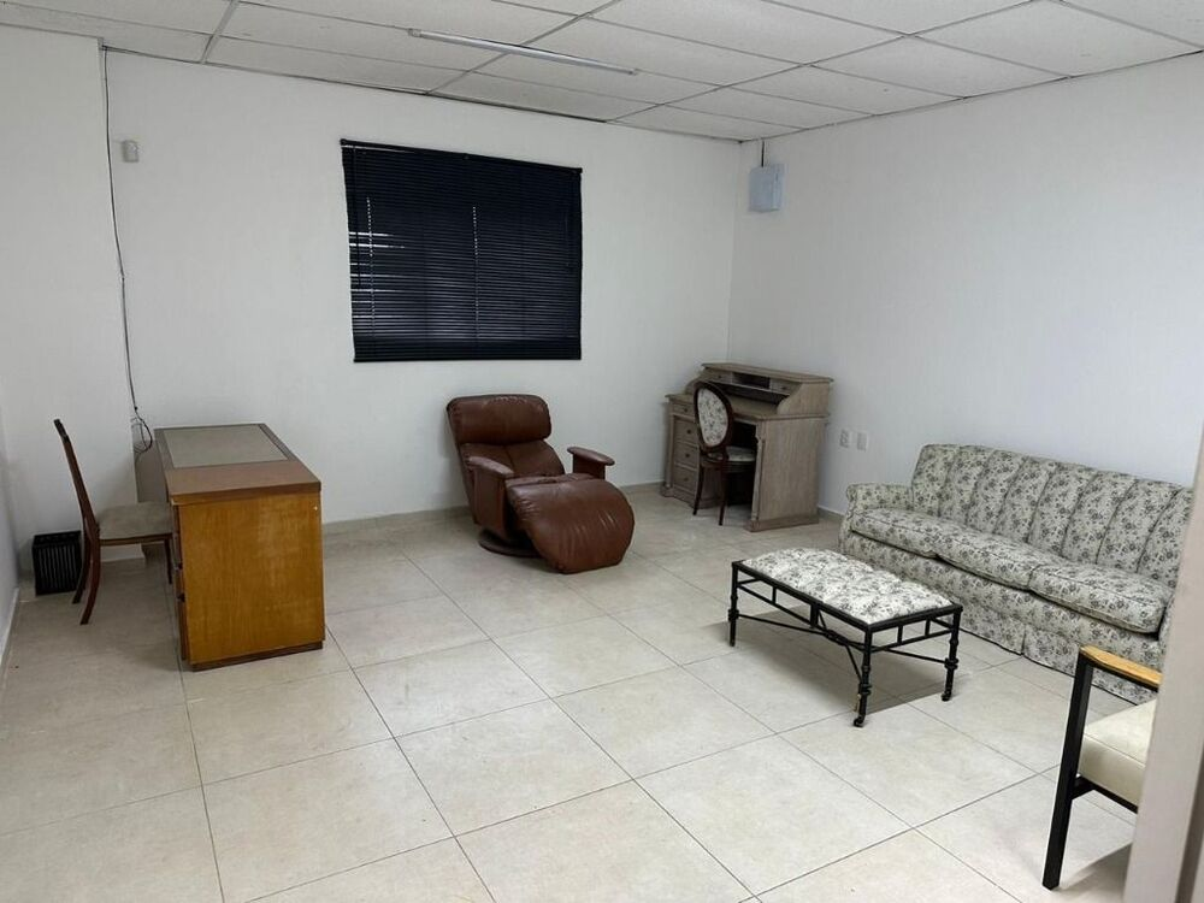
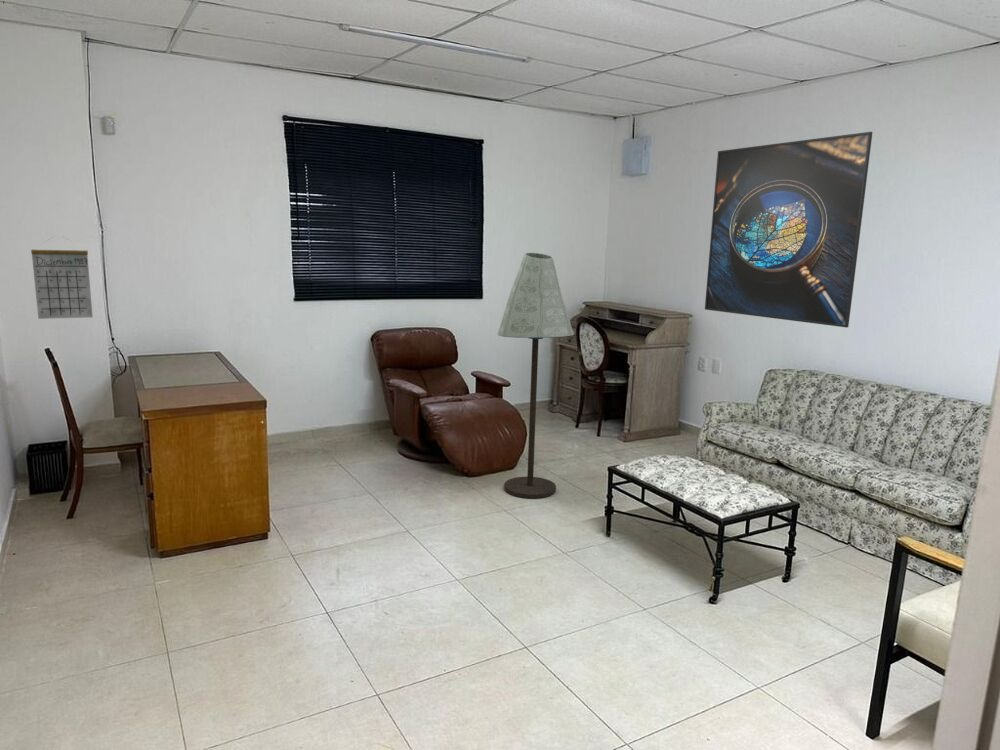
+ calendar (62, 276)
+ floor lamp (534, 374)
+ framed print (777, 232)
